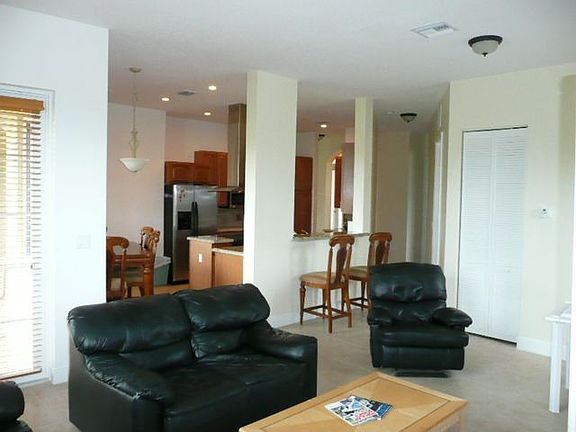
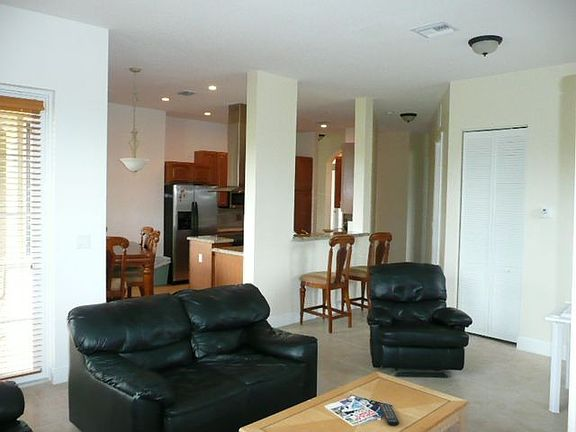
+ remote control (388, 414)
